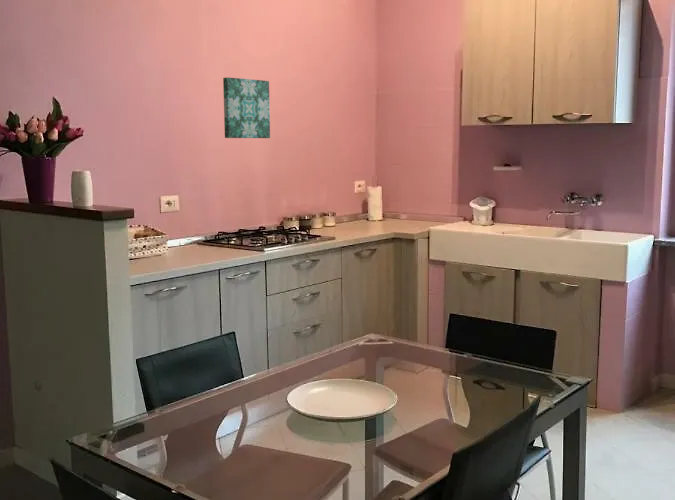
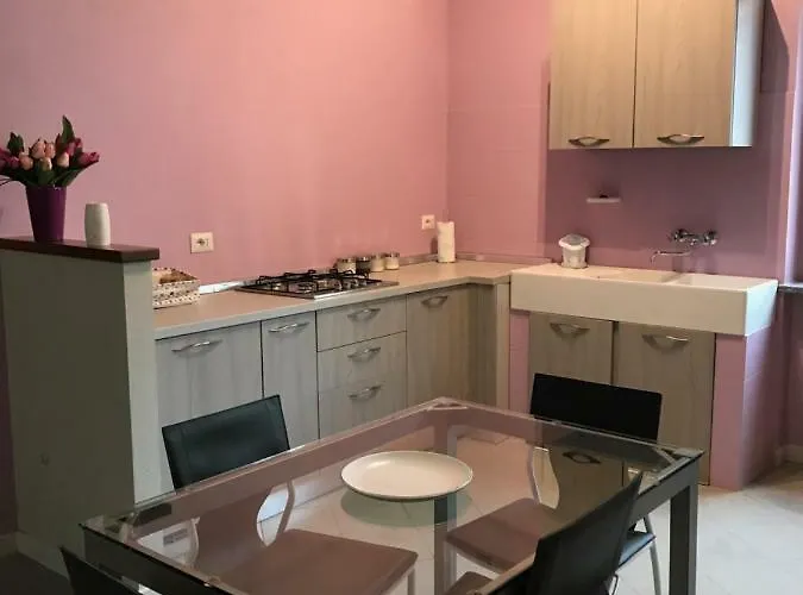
- wall art (247, 108)
